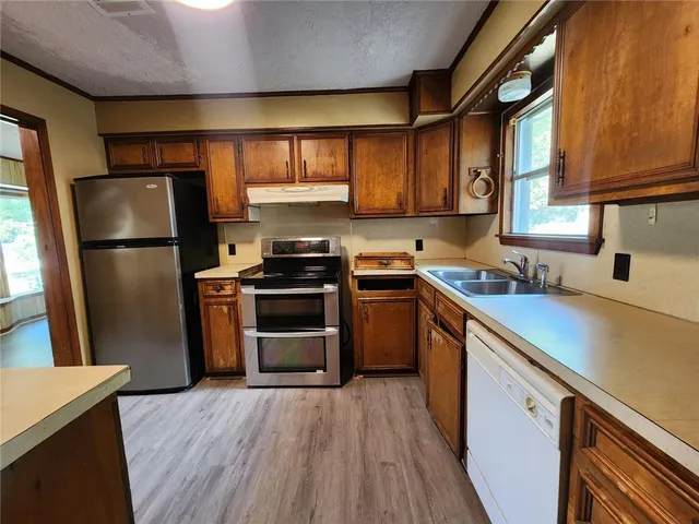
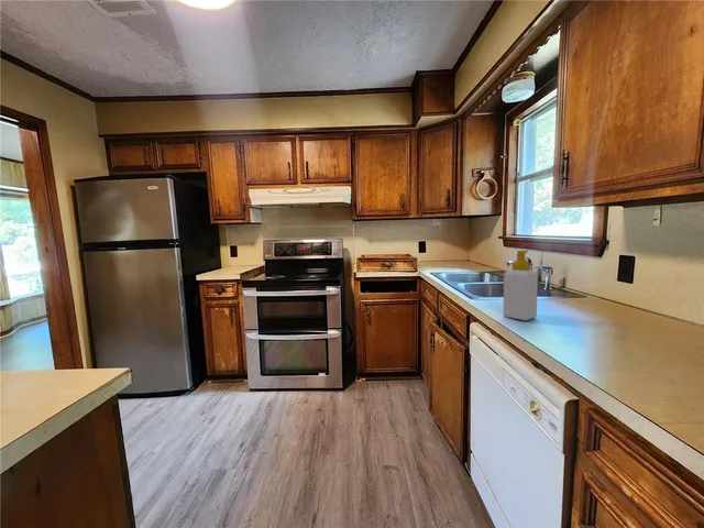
+ soap bottle (520, 284)
